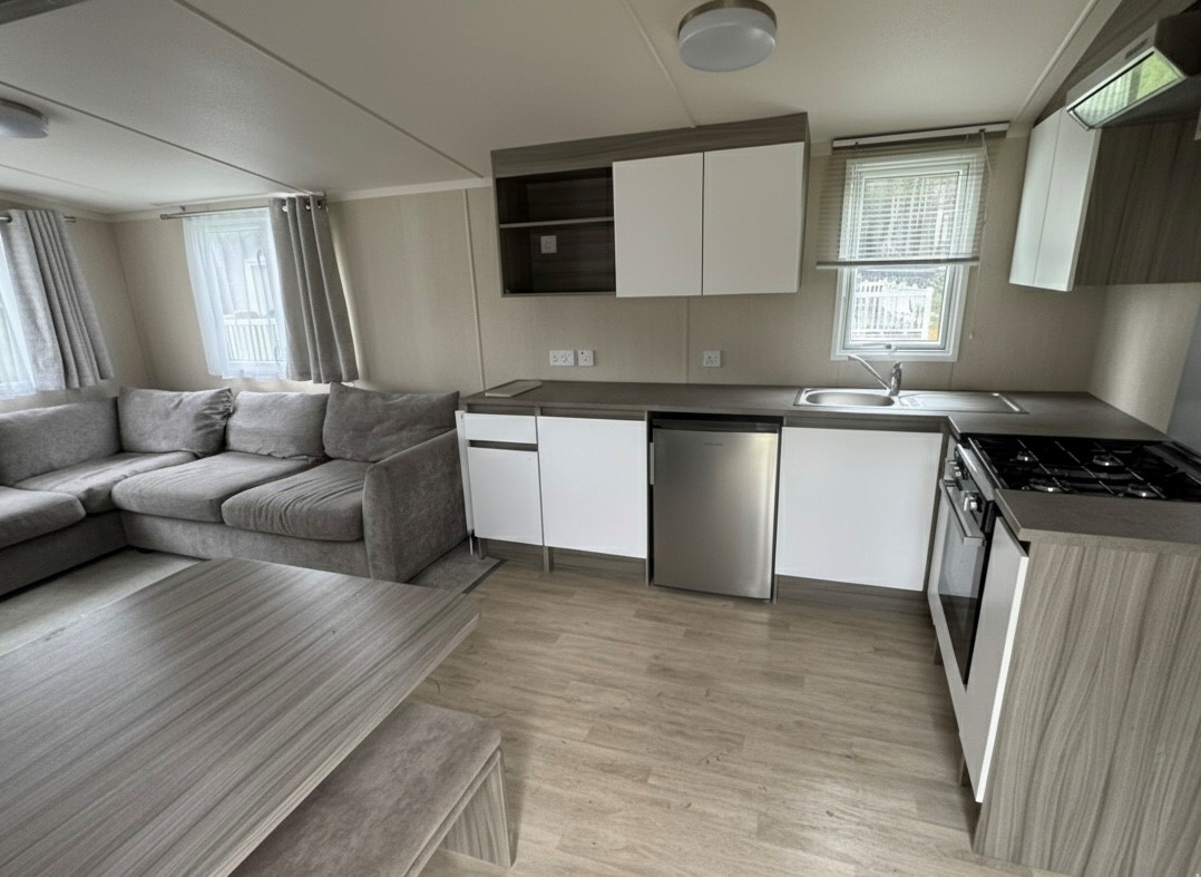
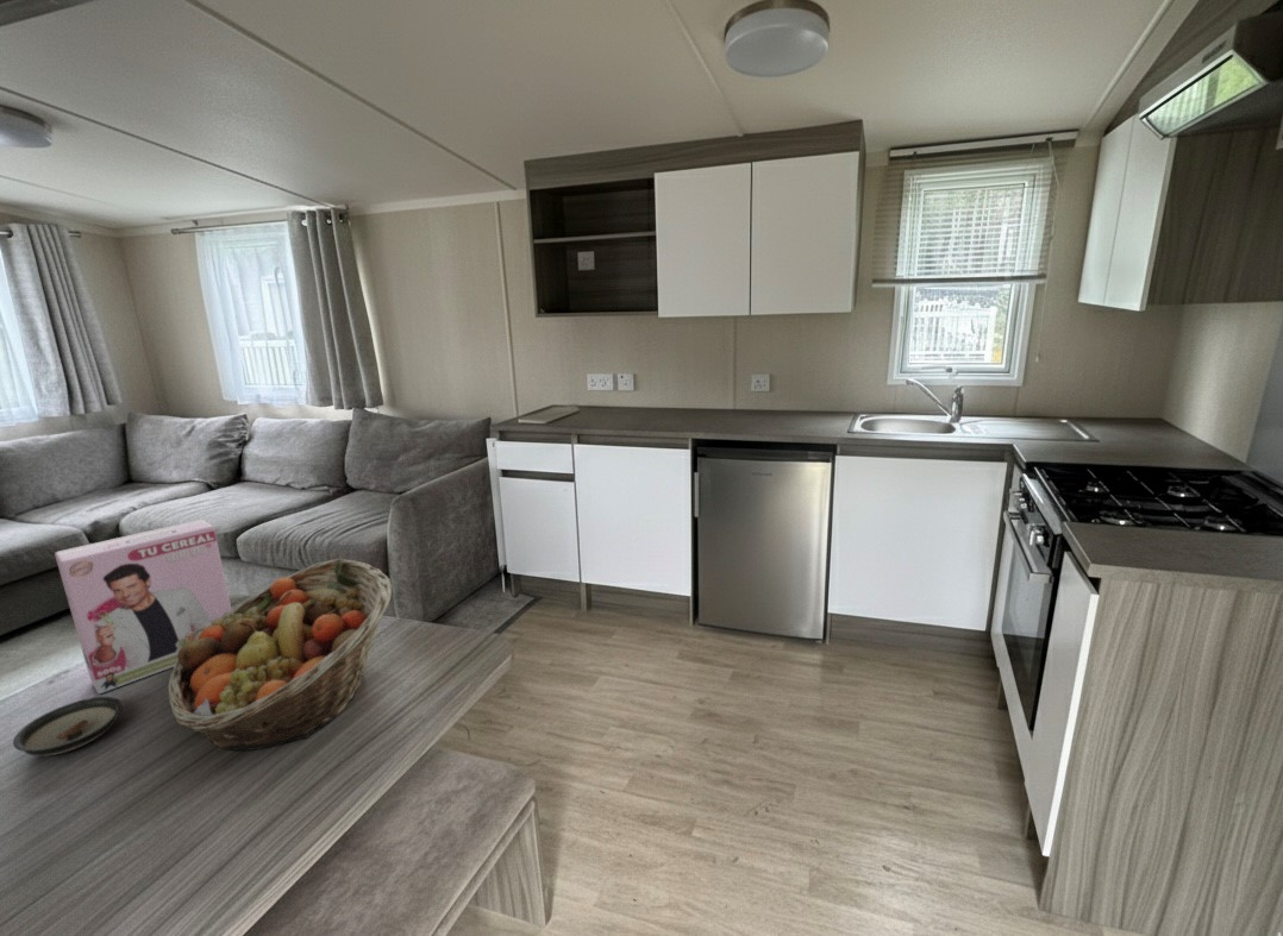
+ saucer (71, 729)
+ cereal box (154, 601)
+ fruit basket (288, 646)
